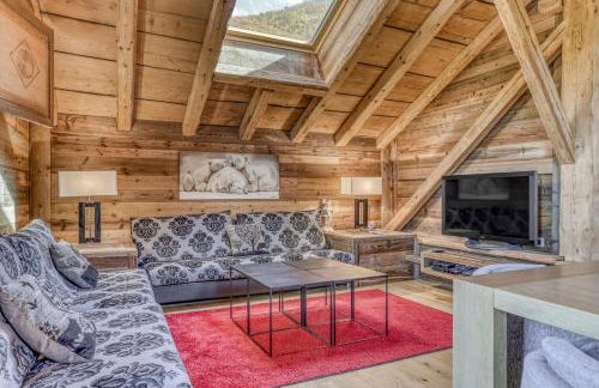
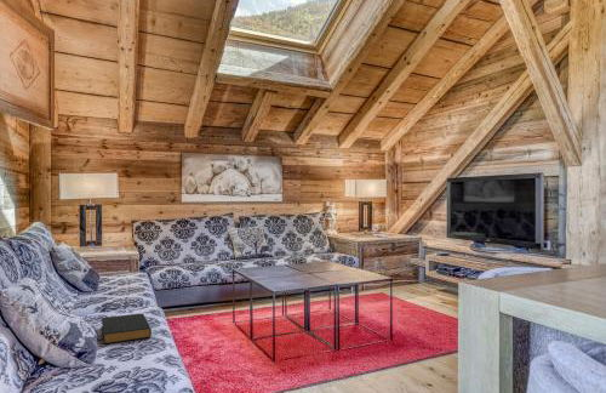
+ hardback book (125, 326)
